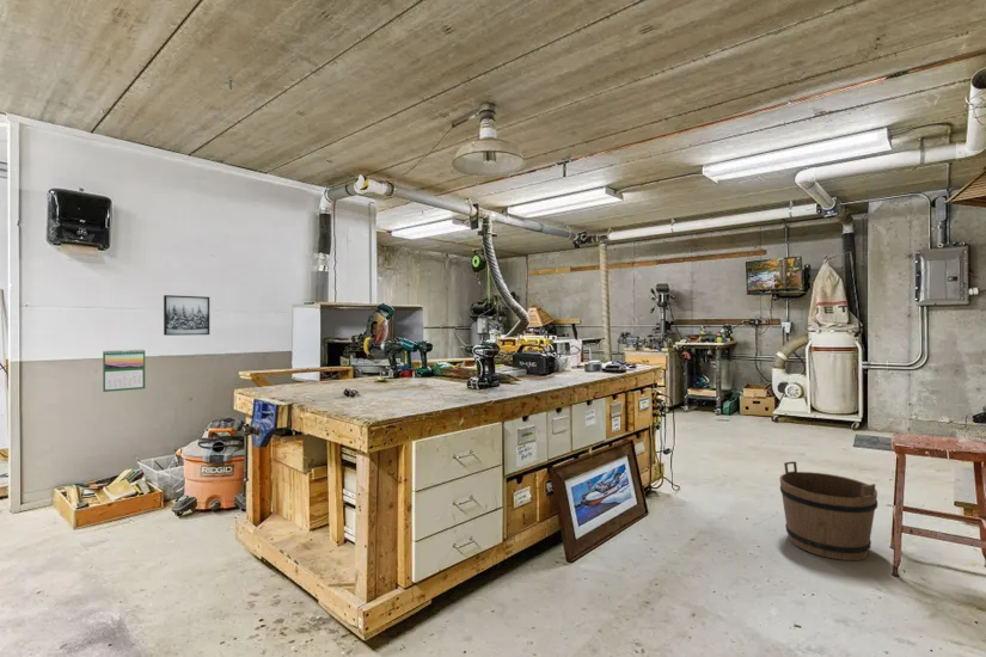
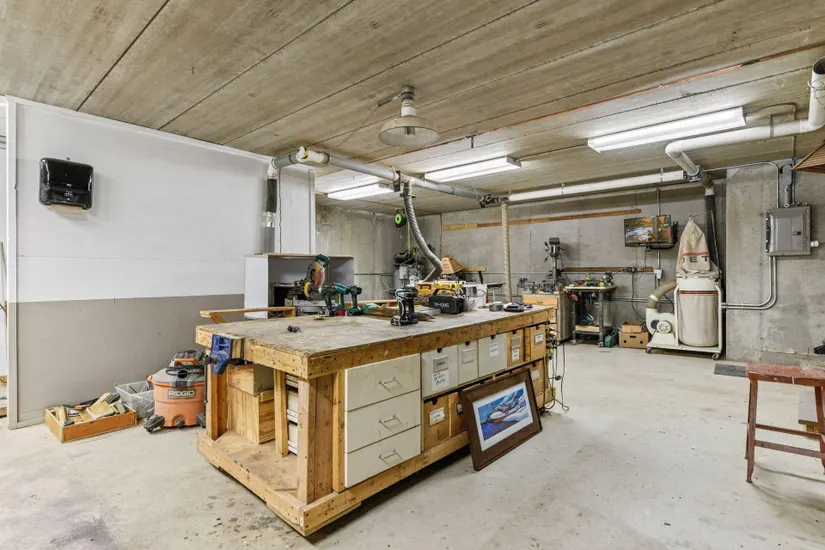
- bucket (826, 508)
- calendar (124, 369)
- wall art (186, 315)
